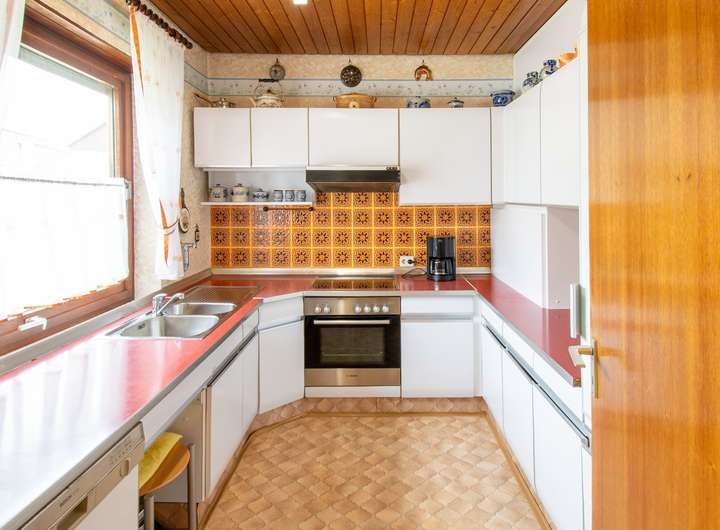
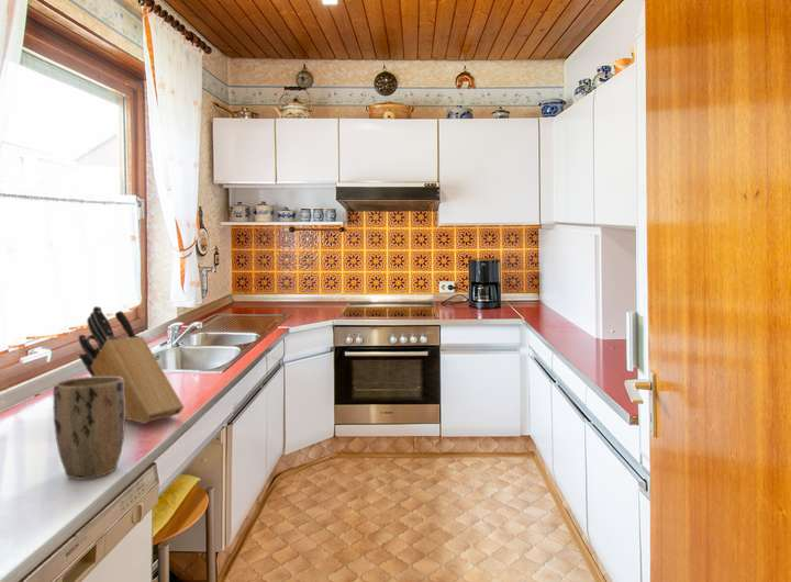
+ knife block (127, 359)
+ plant pot (90, 426)
